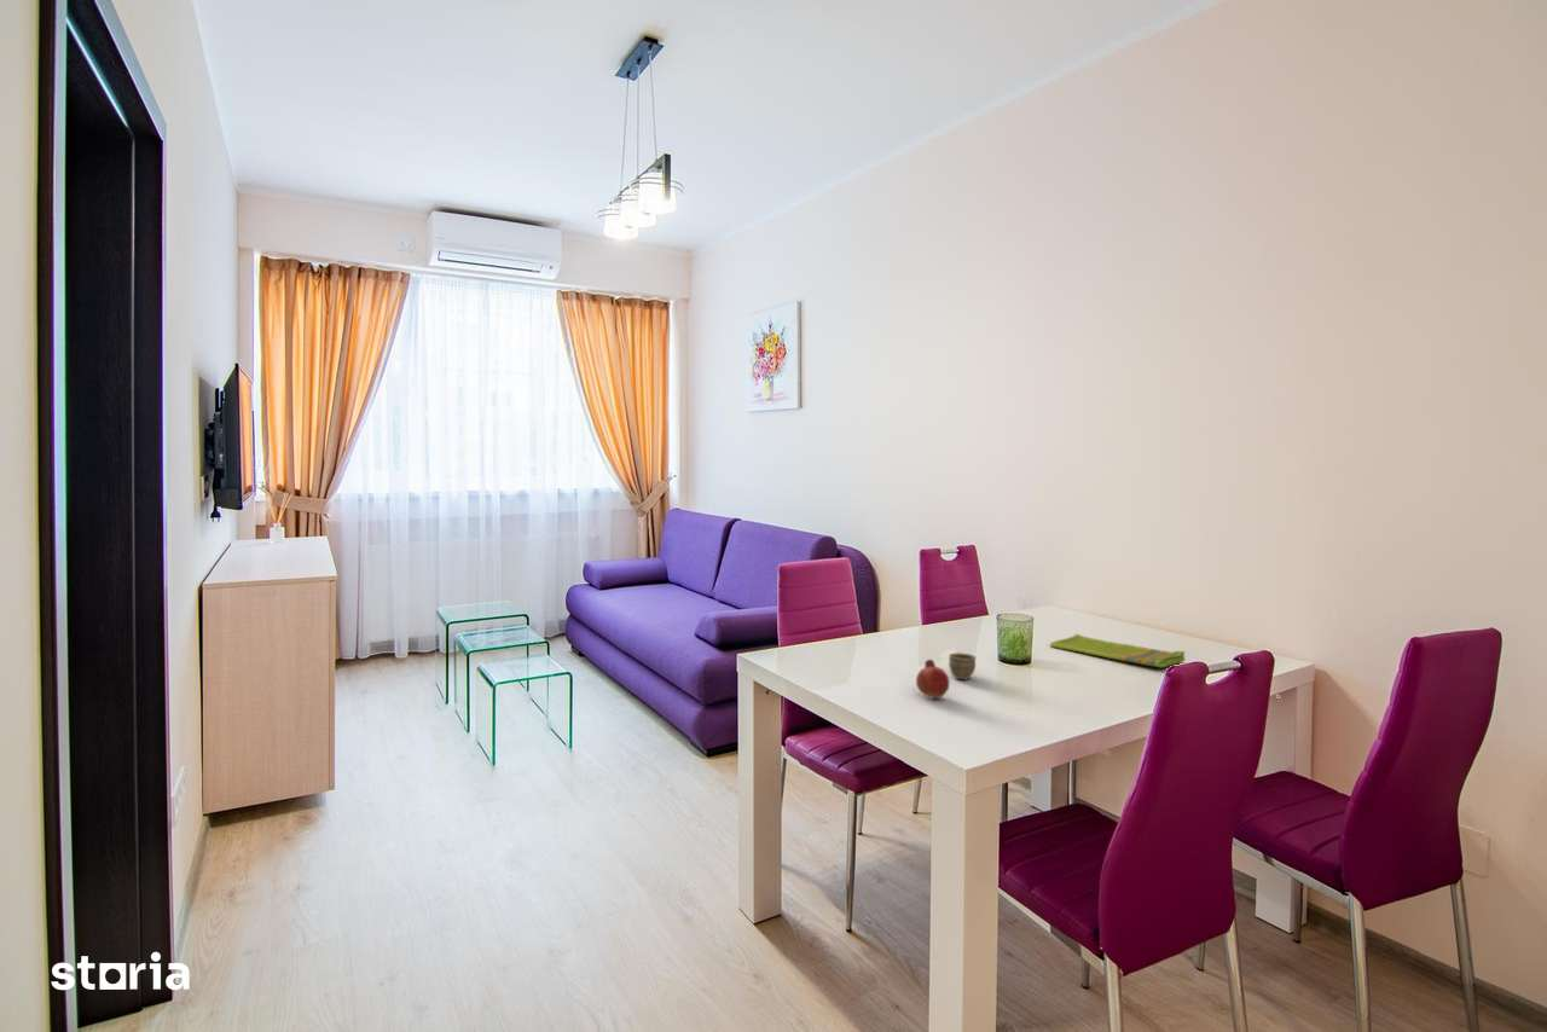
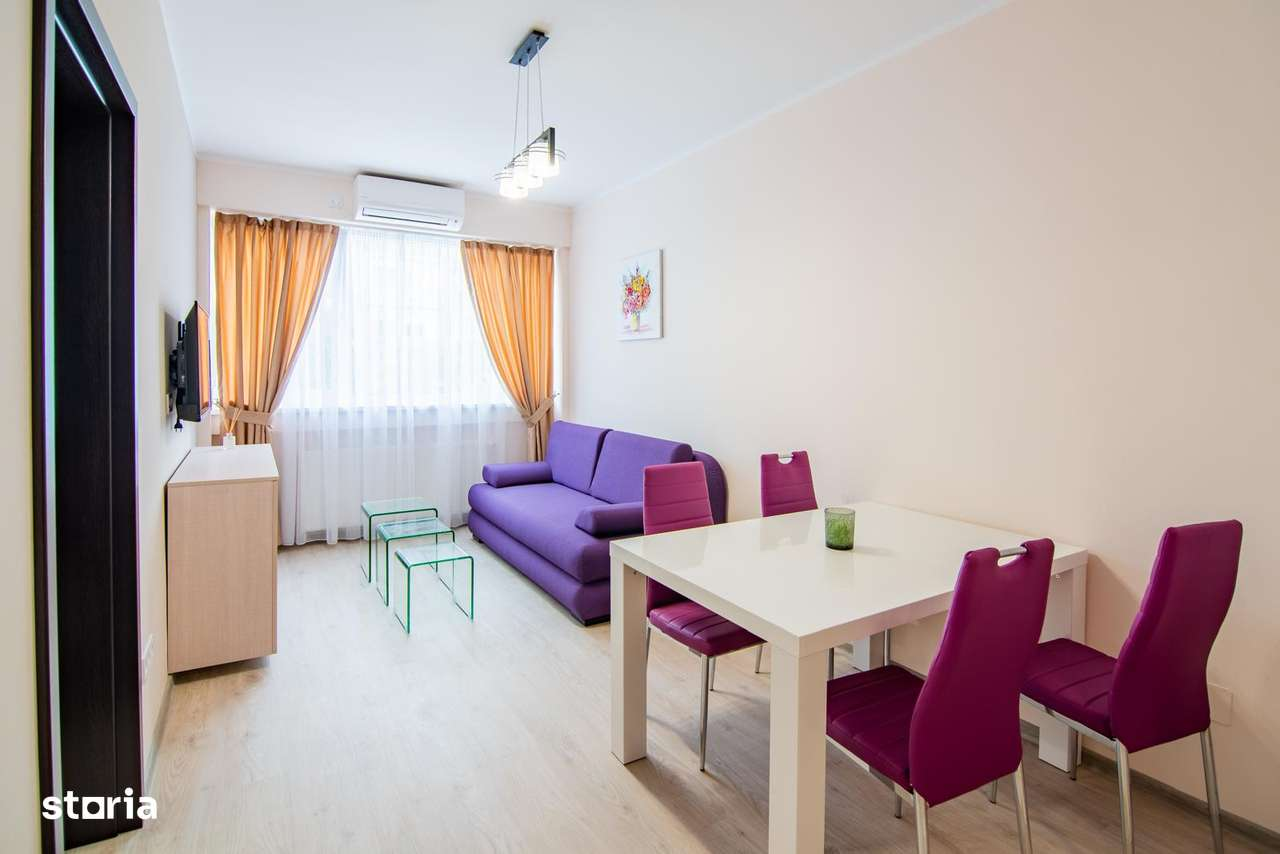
- cup (964, 666)
- fruit (932, 679)
- dish towel (1114, 649)
